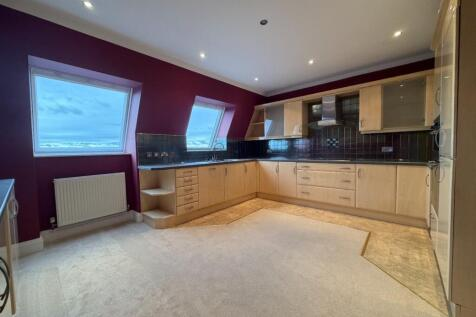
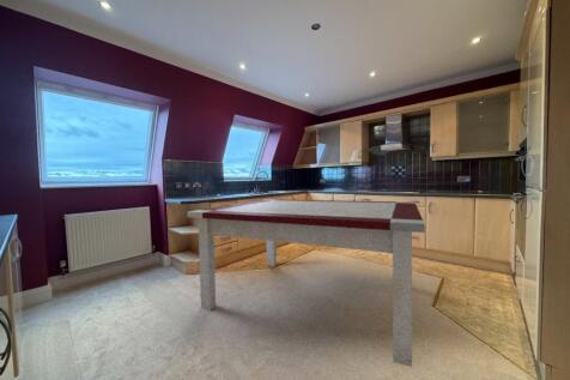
+ dining table (314, 245)
